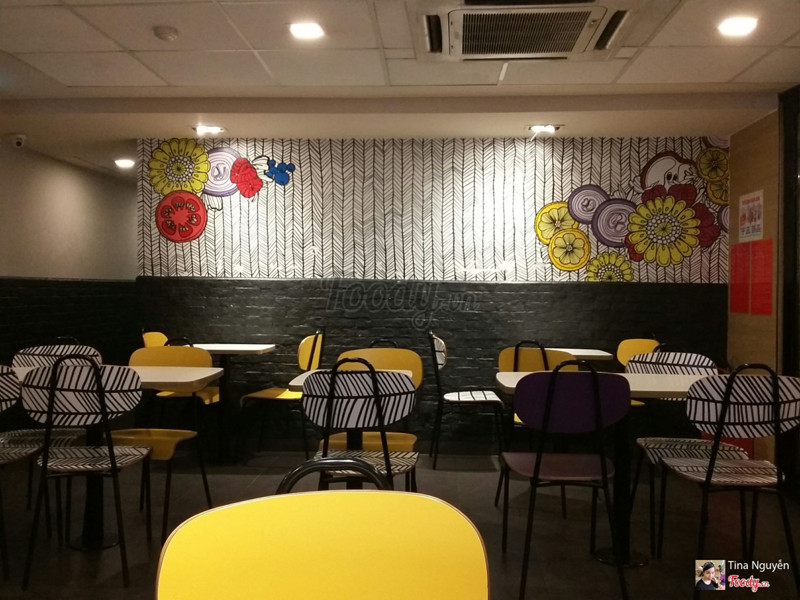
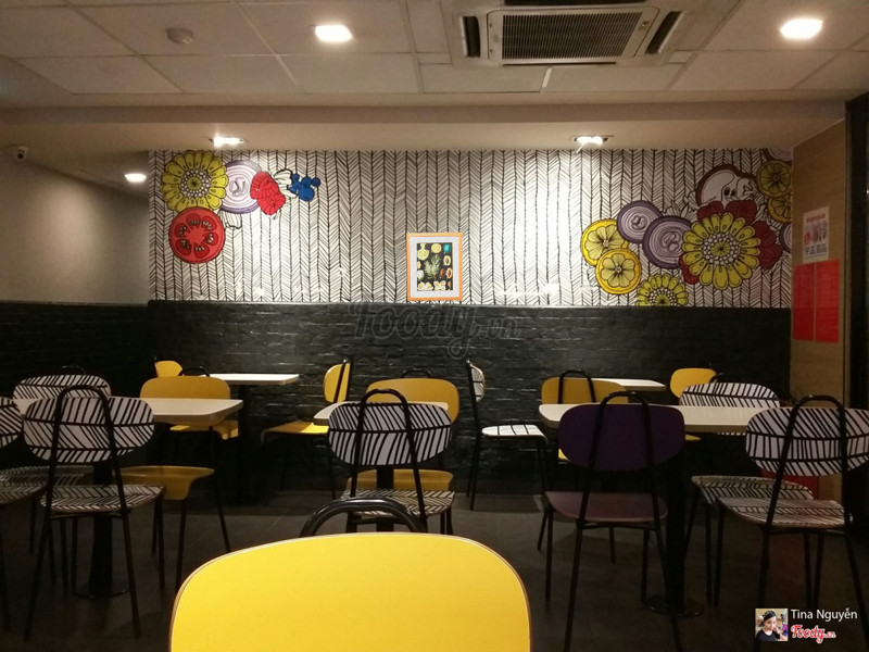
+ wall art (434, 266)
